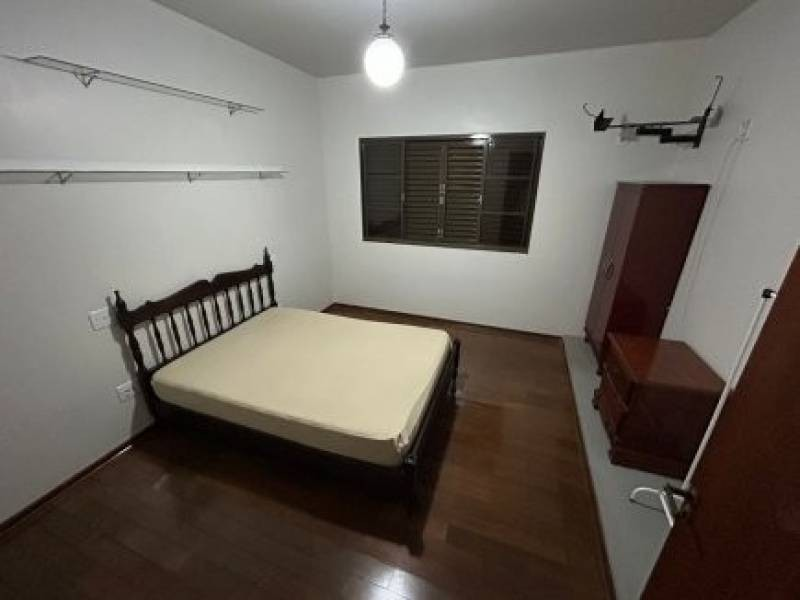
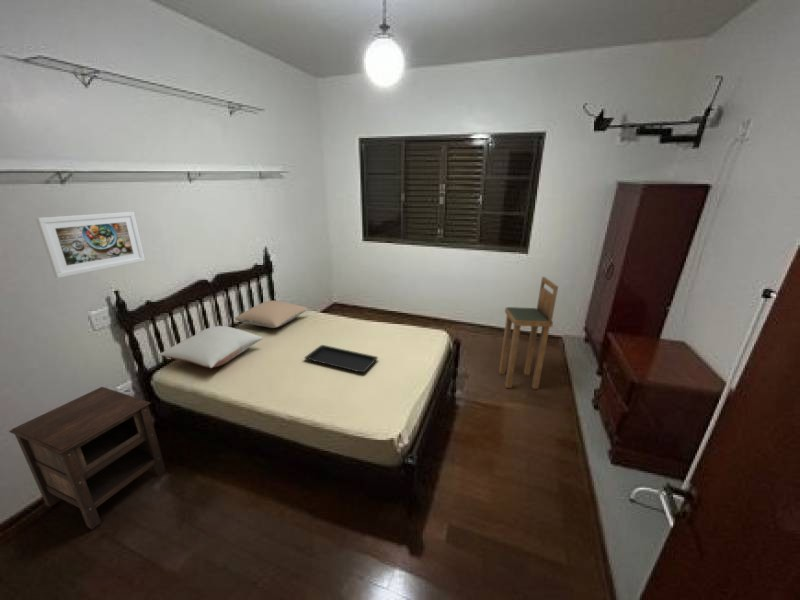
+ pillow (273, 313)
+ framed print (97, 242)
+ serving tray (341, 359)
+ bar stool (530, 333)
+ nightstand (97, 452)
+ pillow (213, 346)
